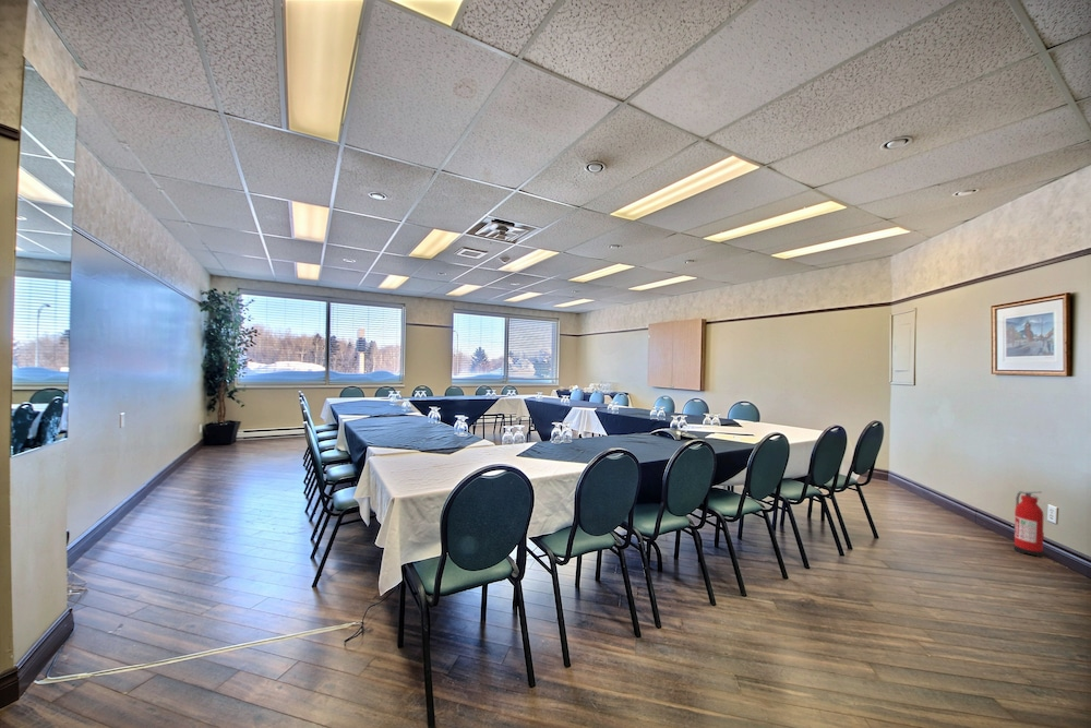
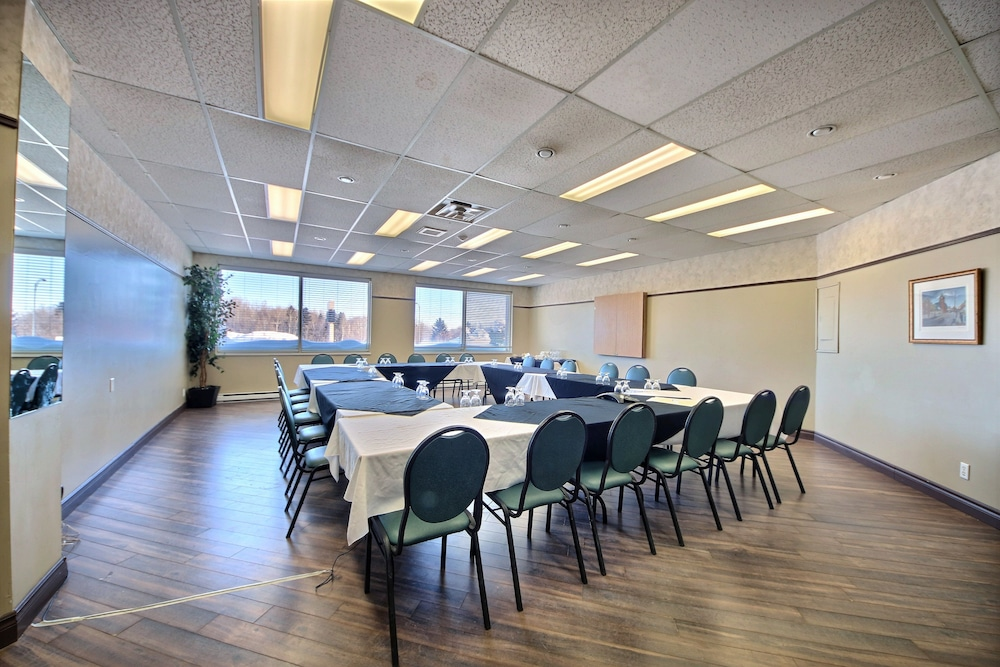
- fire extinguisher (1028, 520)
